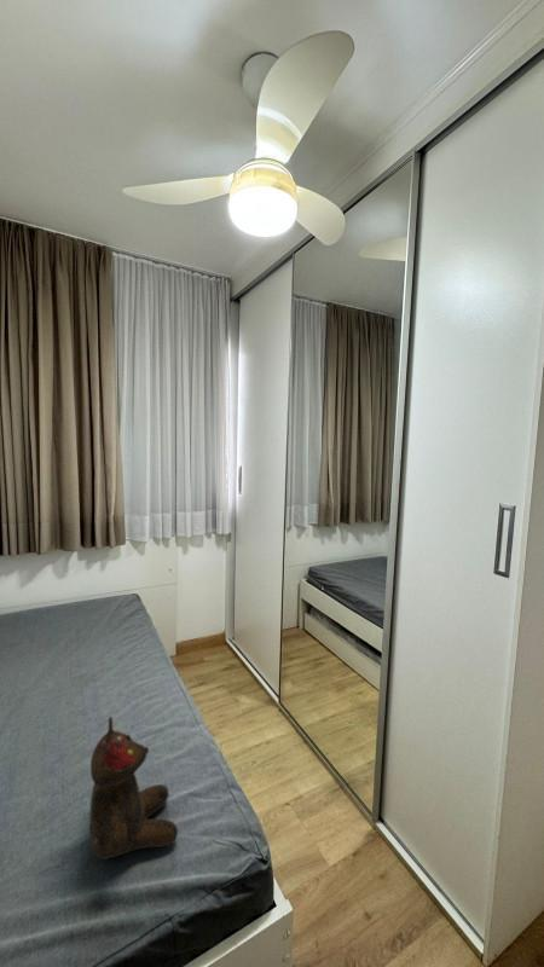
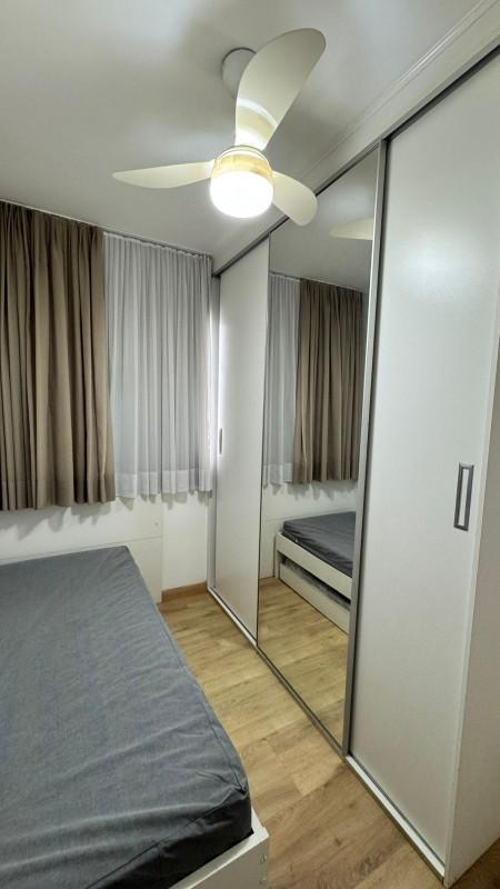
- teddy bear (132, 780)
